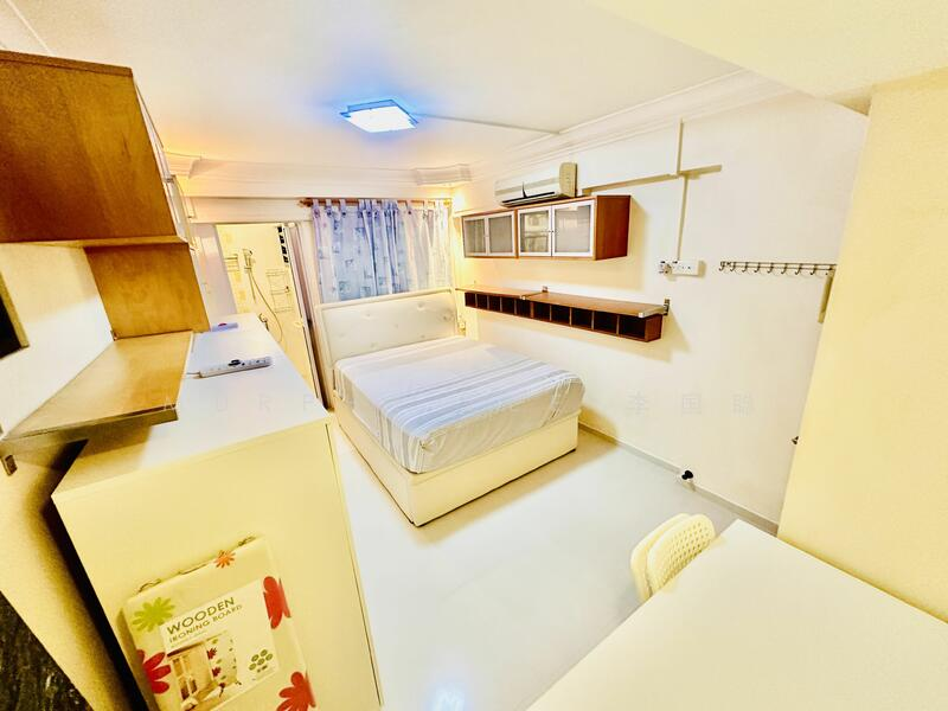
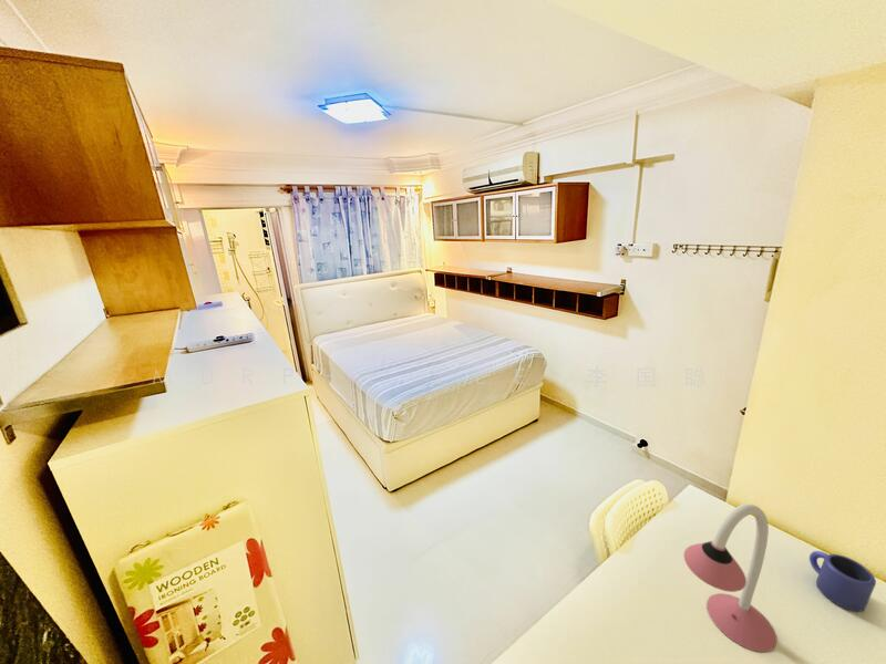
+ mug (836, 575)
+ desk lamp (734, 572)
